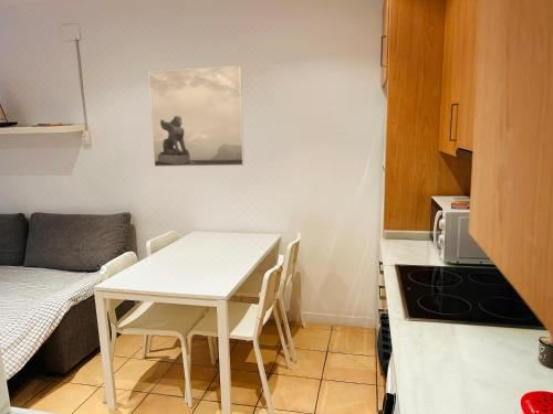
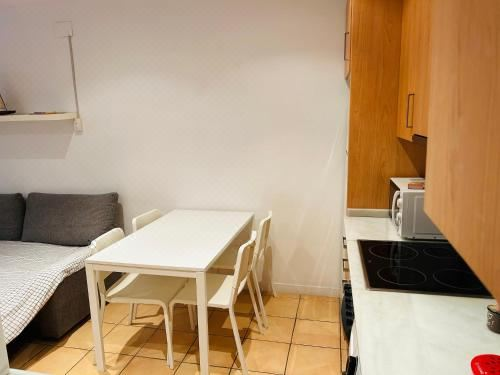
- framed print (196, 118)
